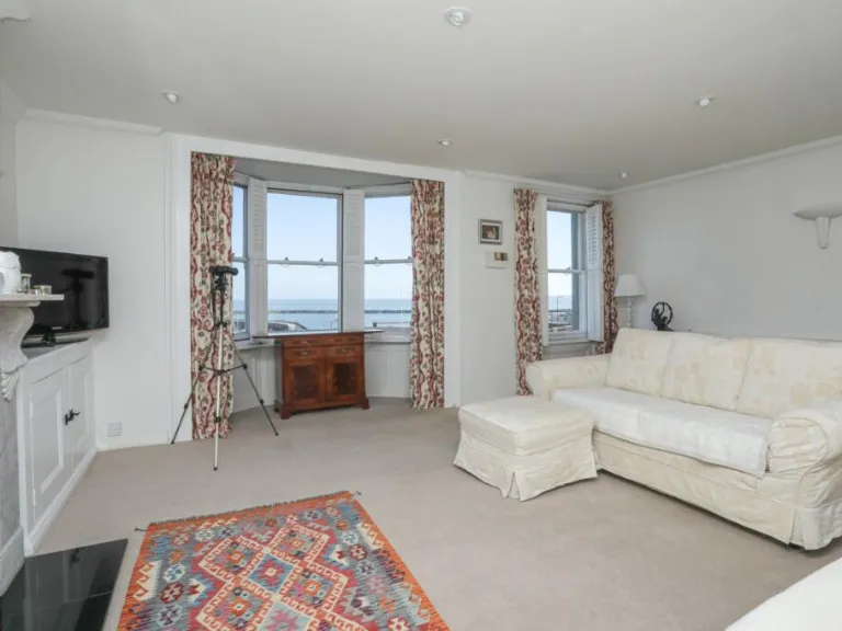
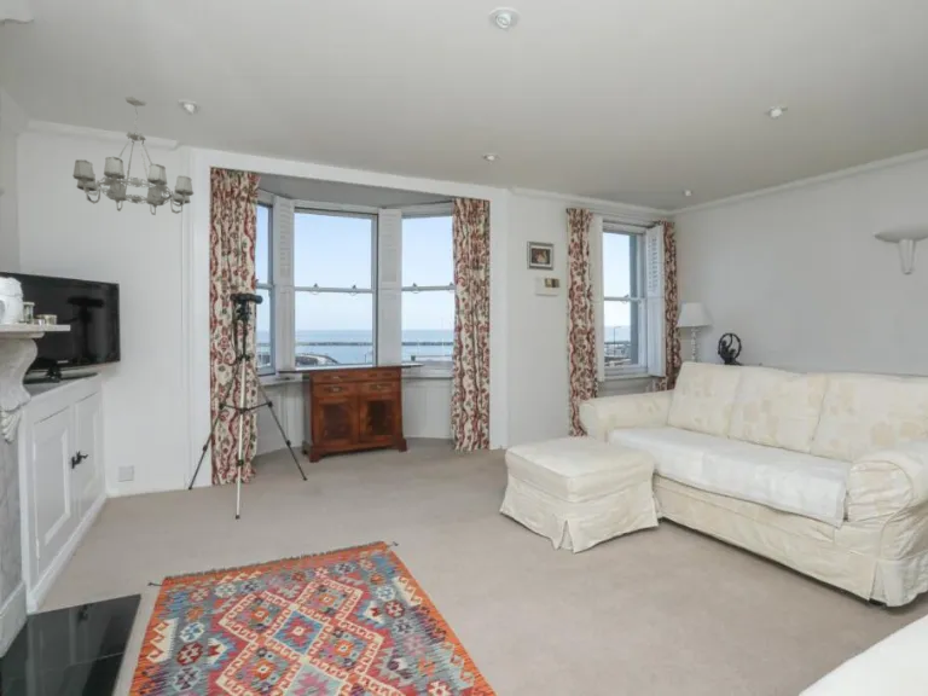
+ chandelier (132, 151)
